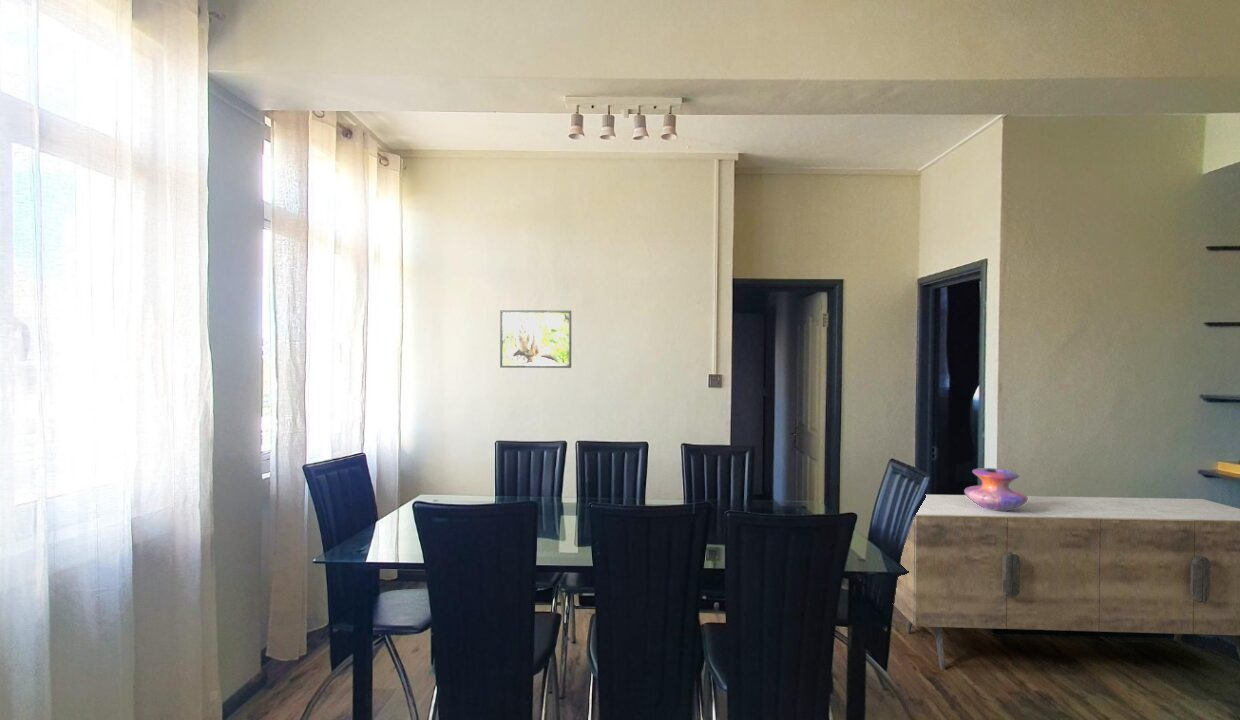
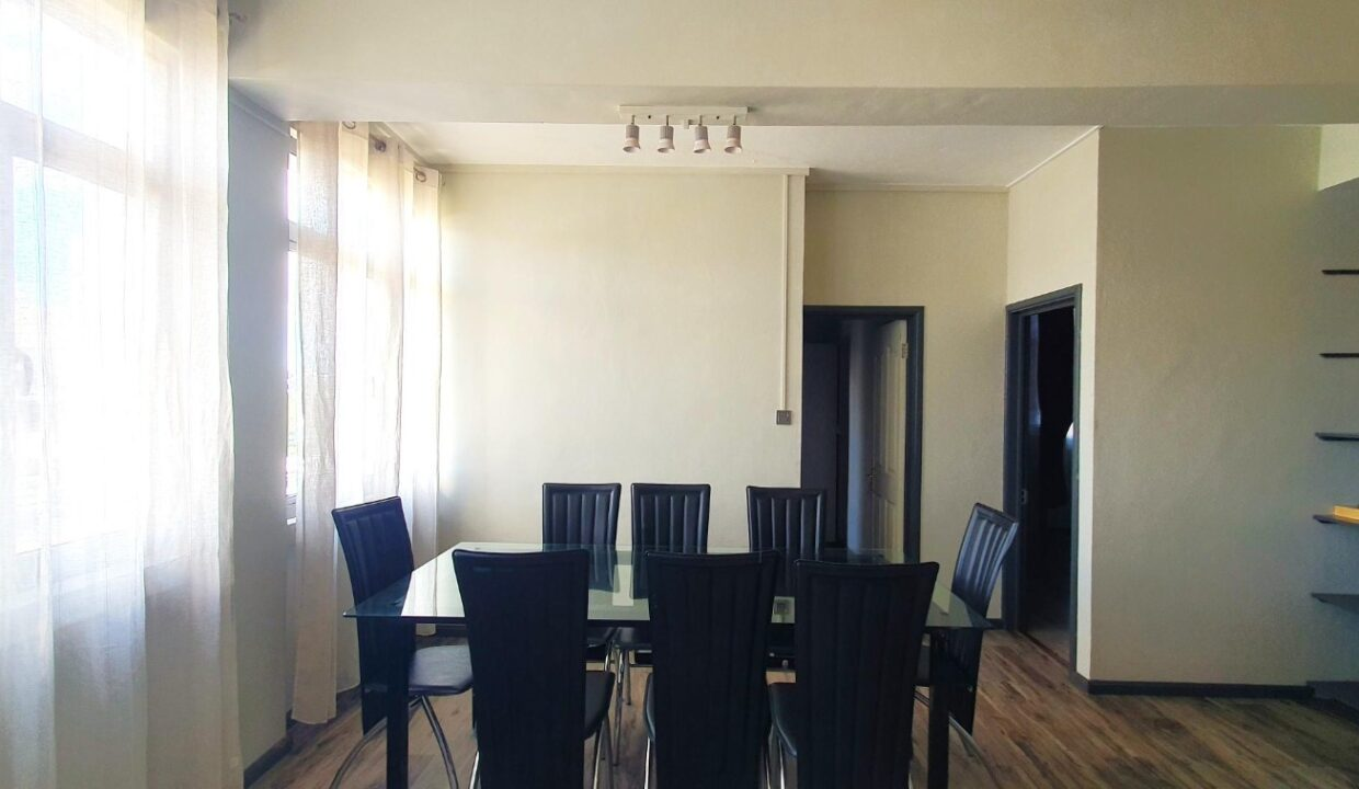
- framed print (535, 339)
- decorative vase (995, 489)
- sideboard (1069, 582)
